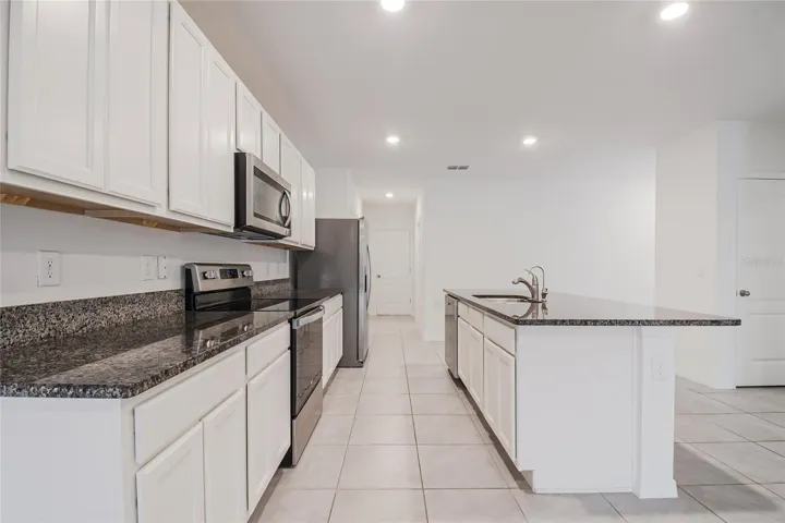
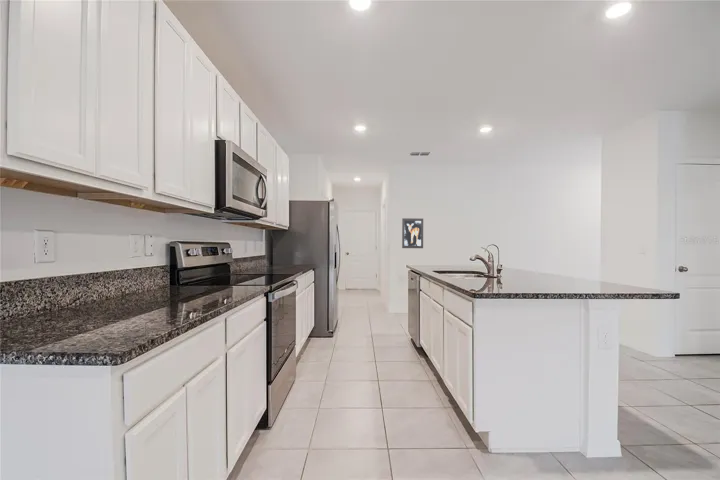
+ wall art (412, 233)
